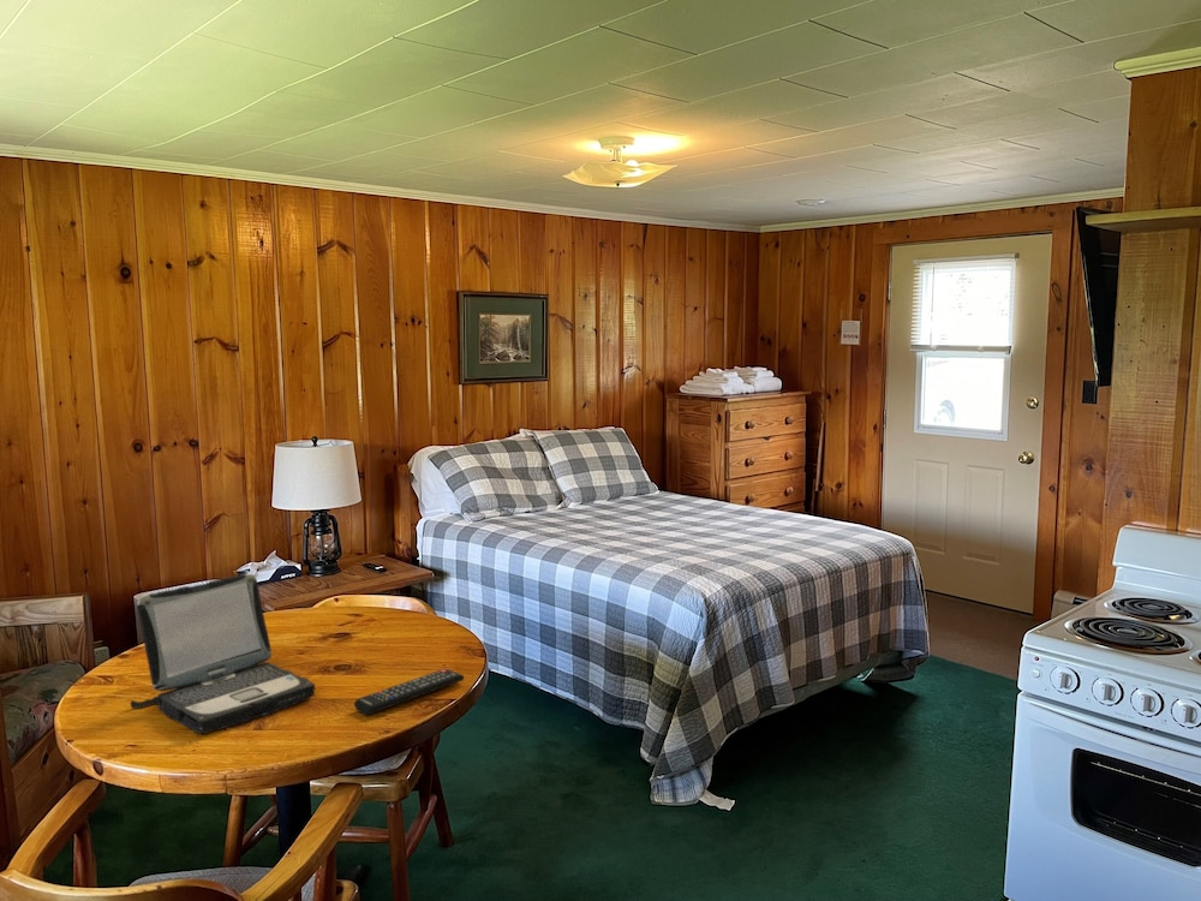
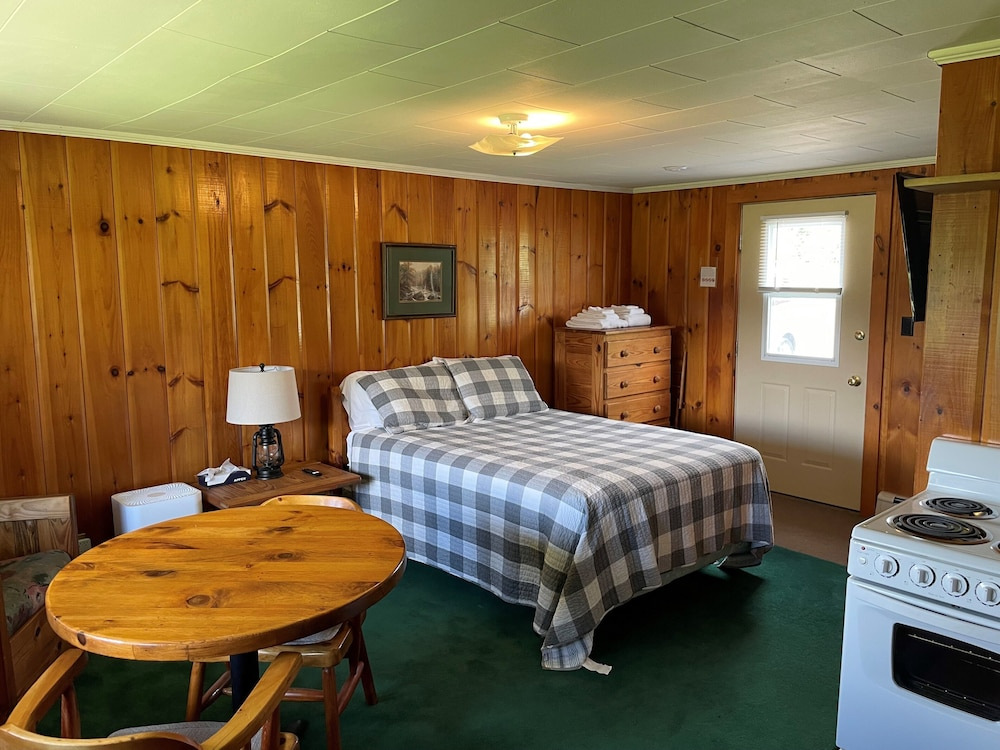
- remote control (411, 691)
- laptop (223, 646)
